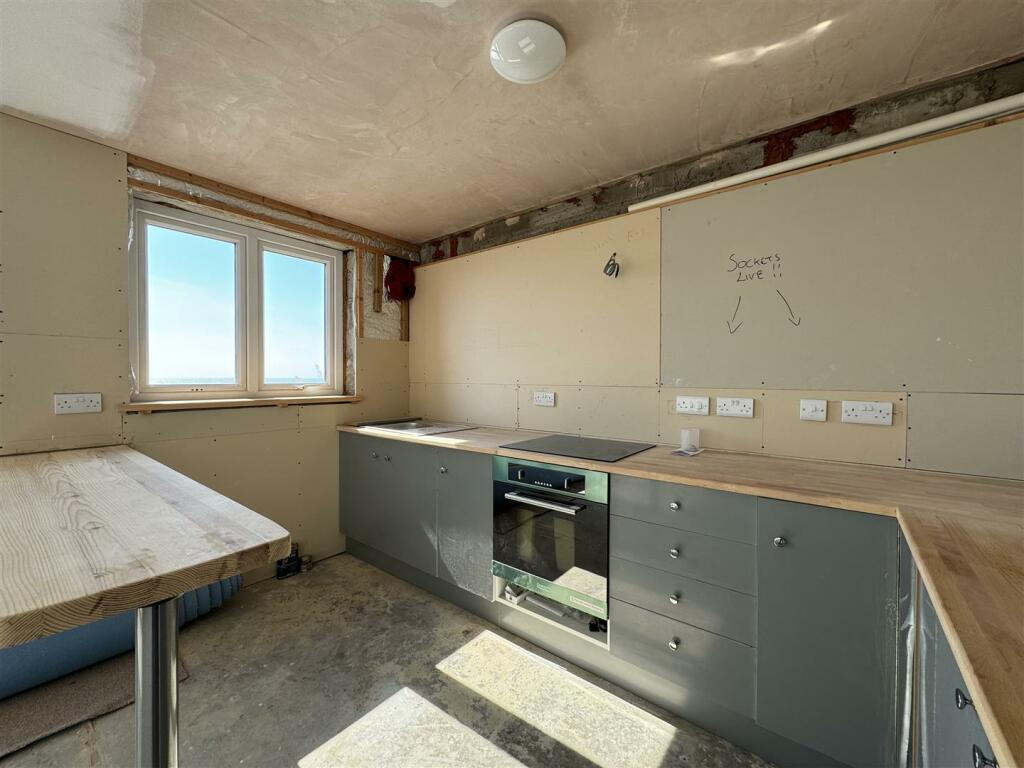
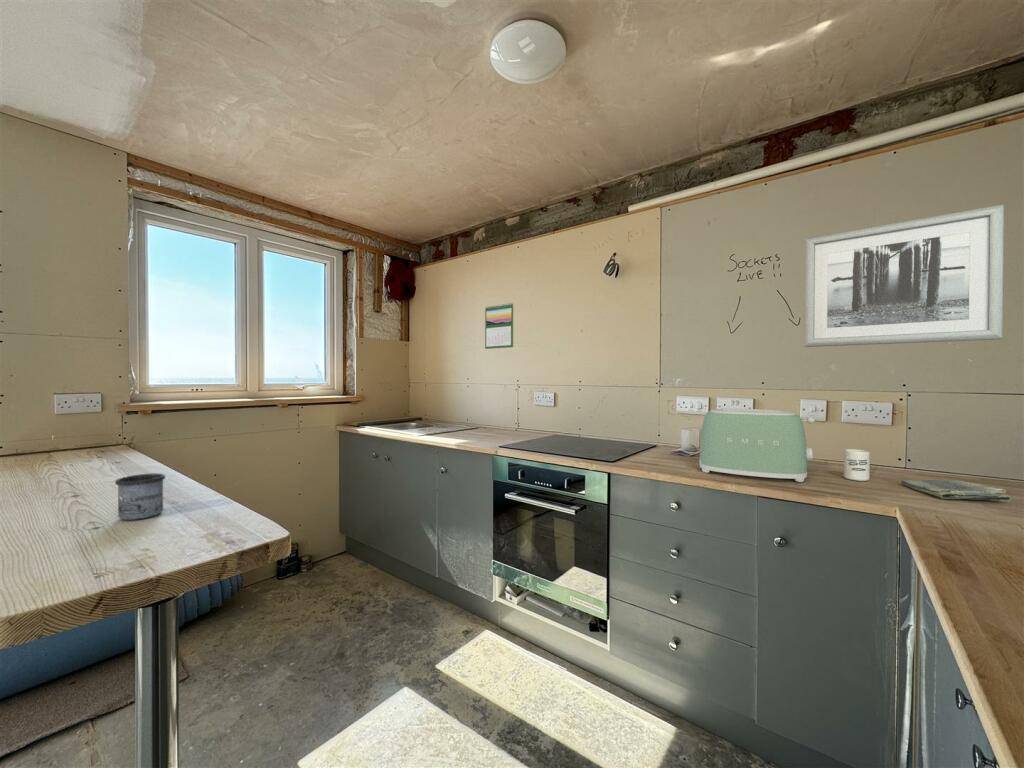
+ cup (856, 464)
+ toaster (750, 441)
+ calendar (498, 326)
+ dish towel (952, 488)
+ wall art (893, 283)
+ mug (139, 495)
